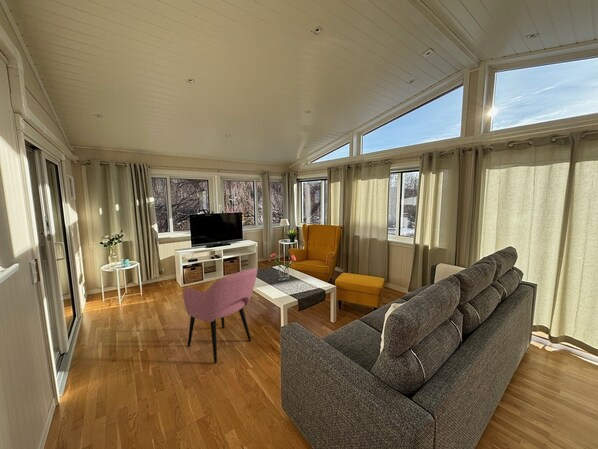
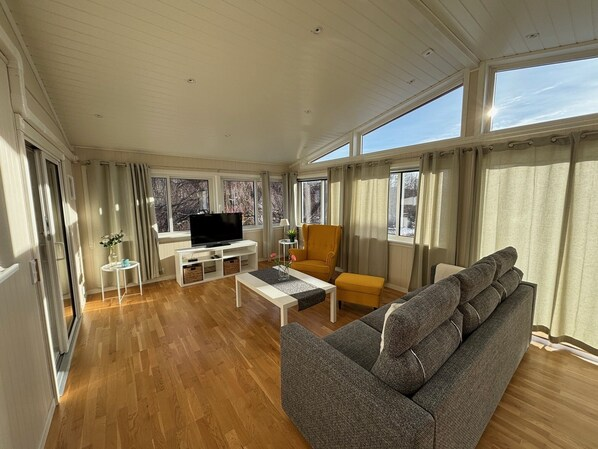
- armchair (221, 306)
